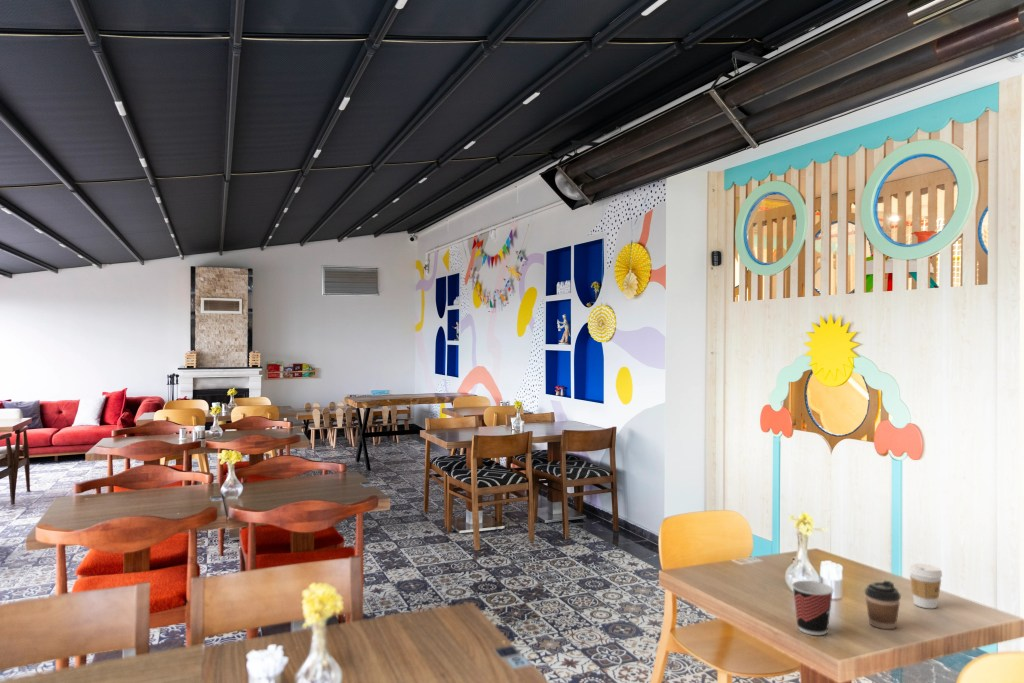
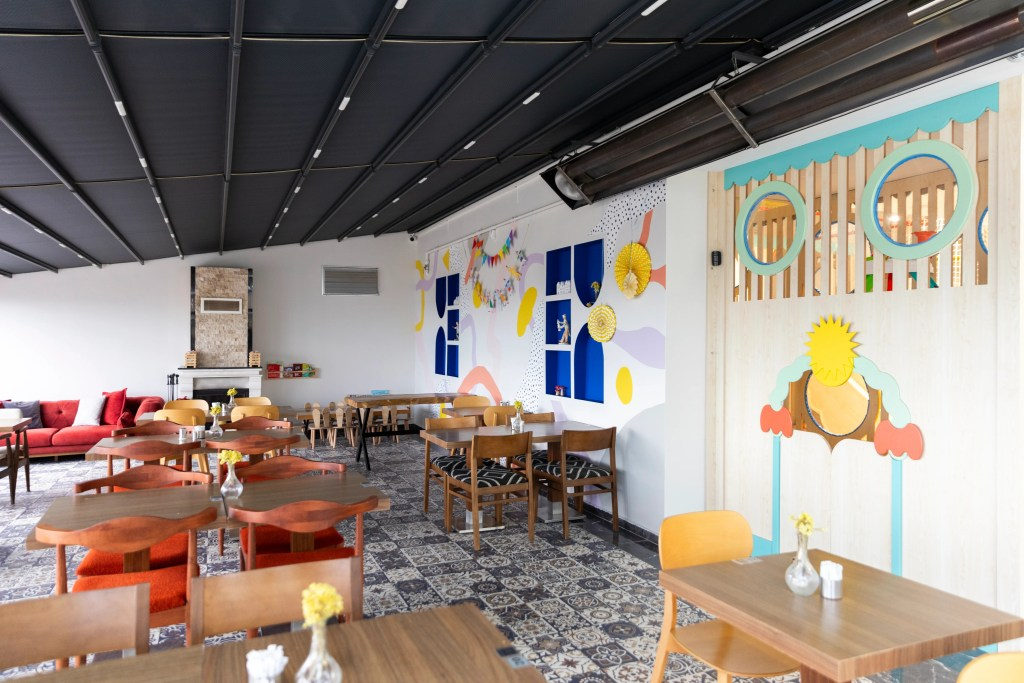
- coffee cup (925, 585)
- coffee cup (882, 603)
- cup (812, 608)
